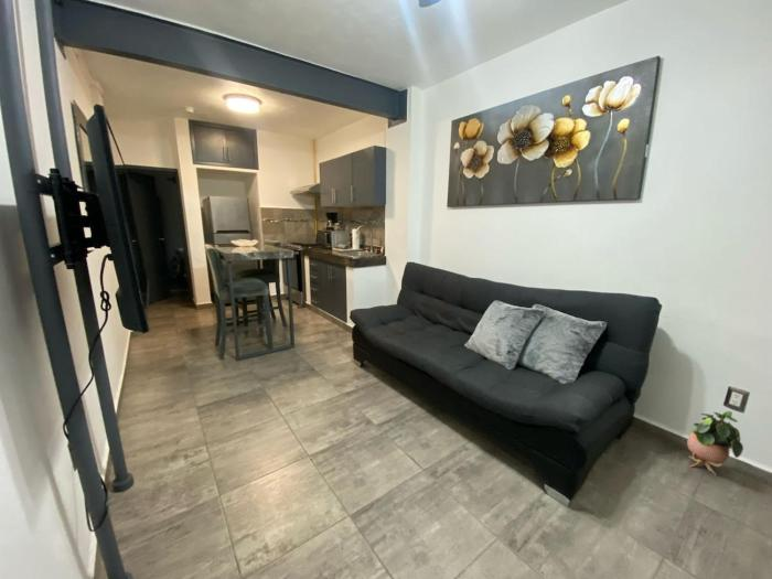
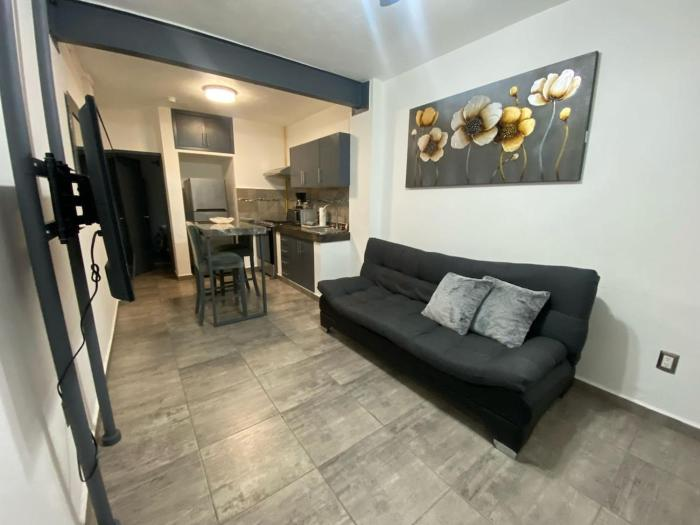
- potted plant (715, 440)
